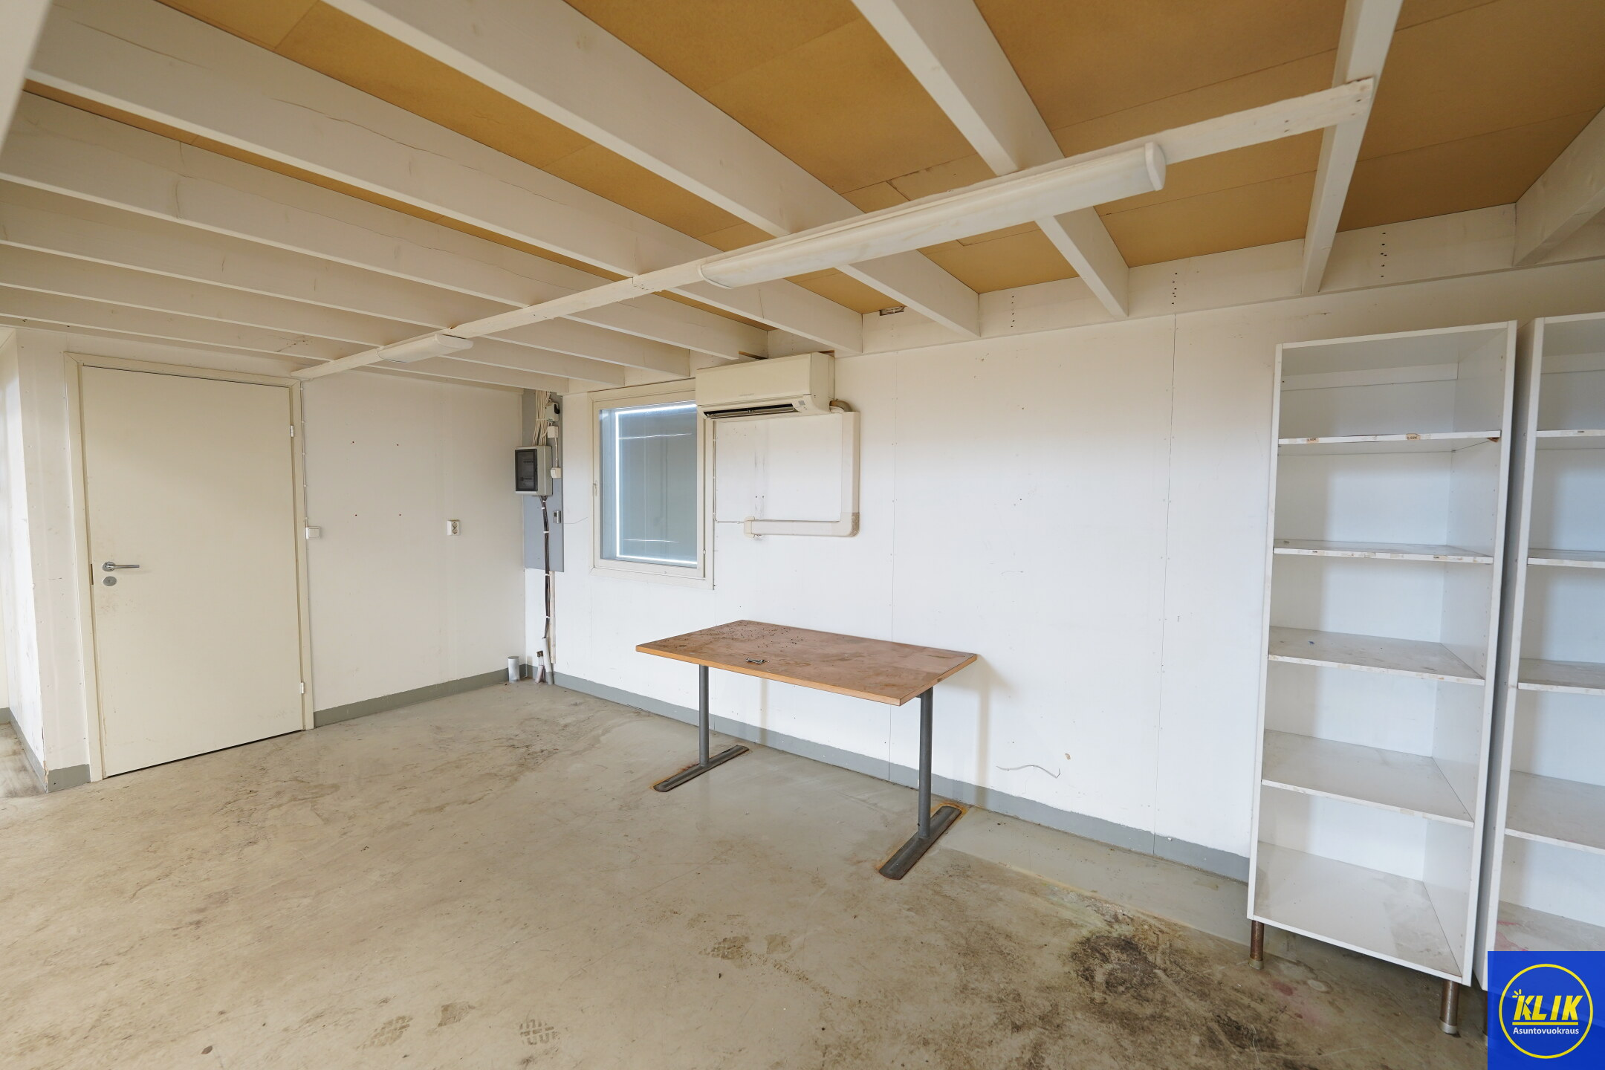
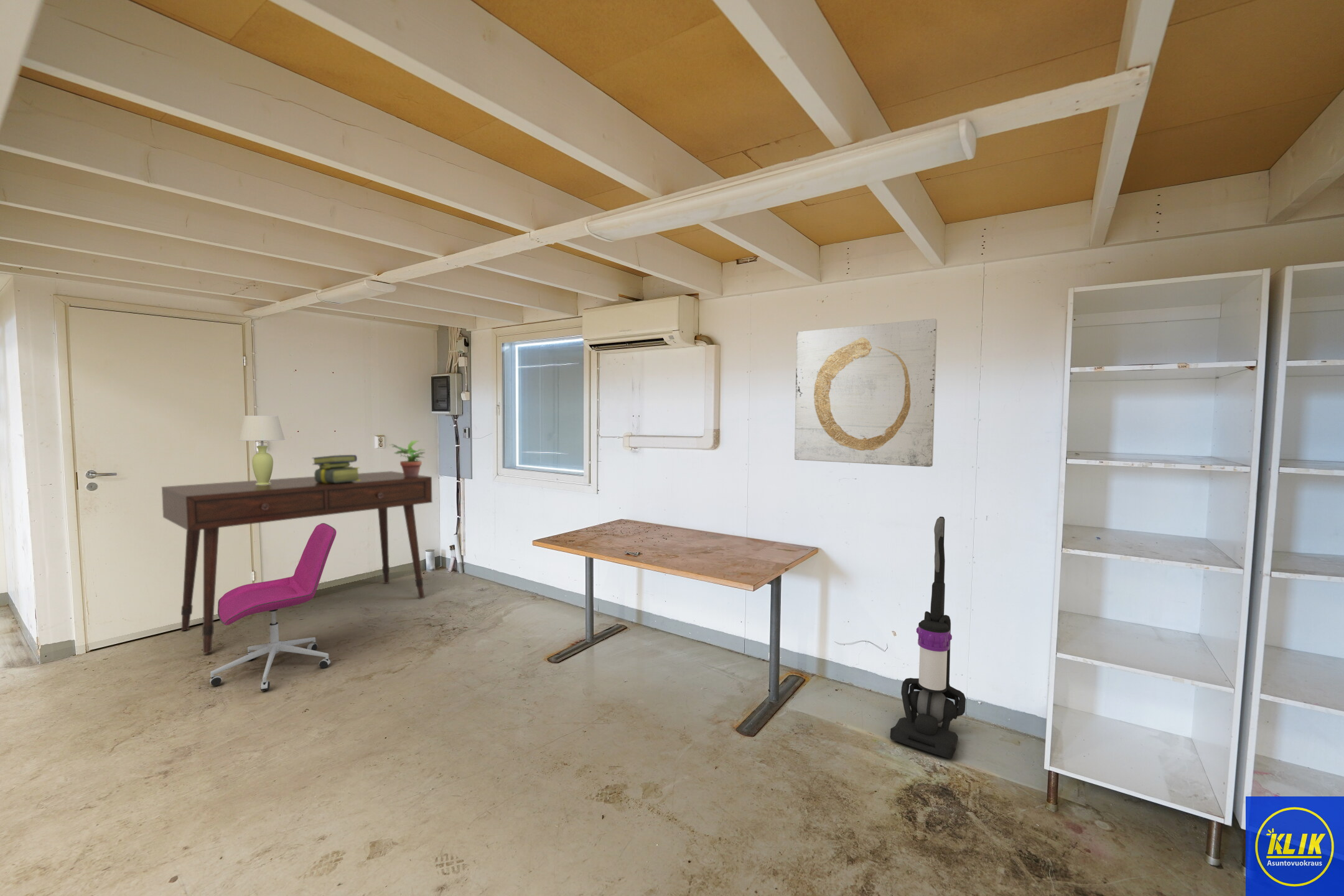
+ desk (306, 517)
+ vacuum cleaner (932, 627)
+ table lamp (262, 449)
+ stack of books (335, 468)
+ office chair (274, 601)
+ wall art (861, 394)
+ potted plant (409, 459)
